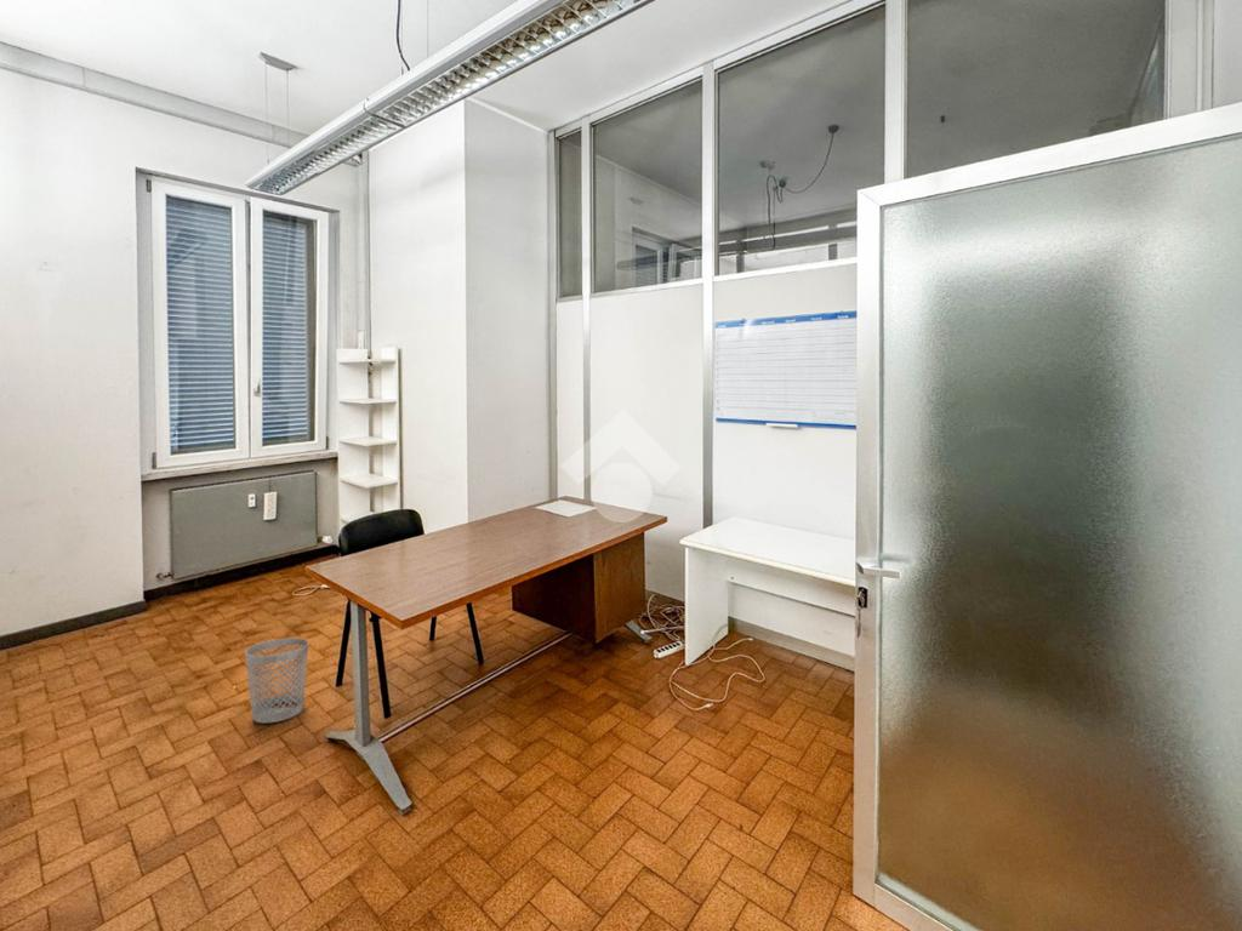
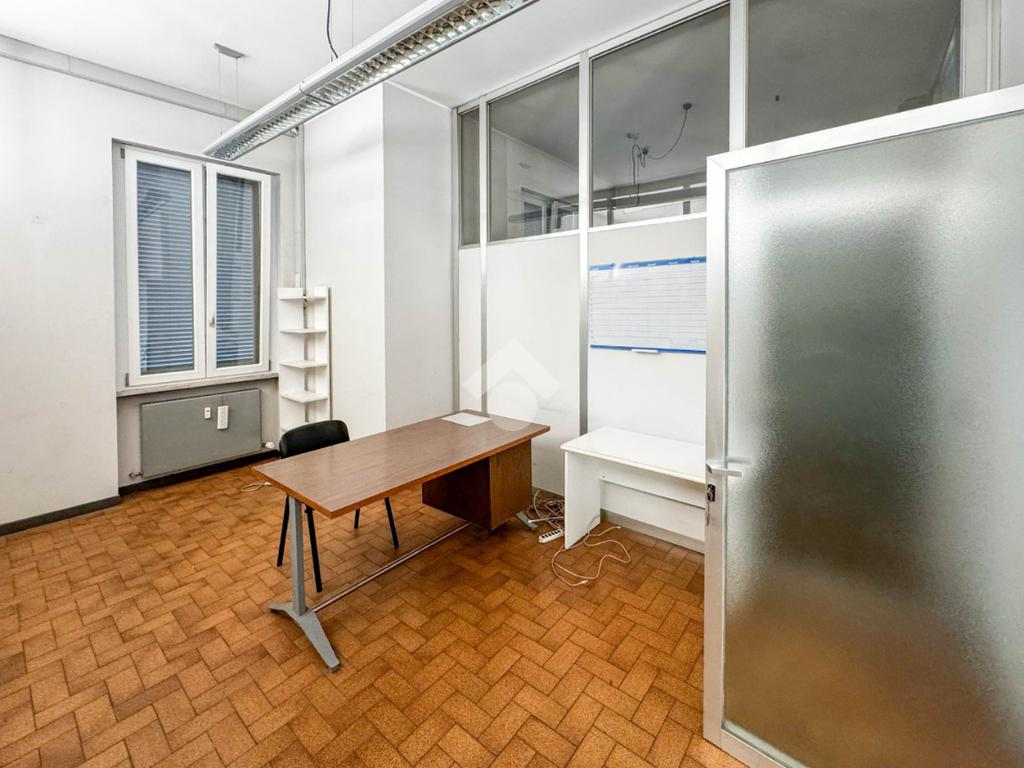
- wastebasket (278, 679)
